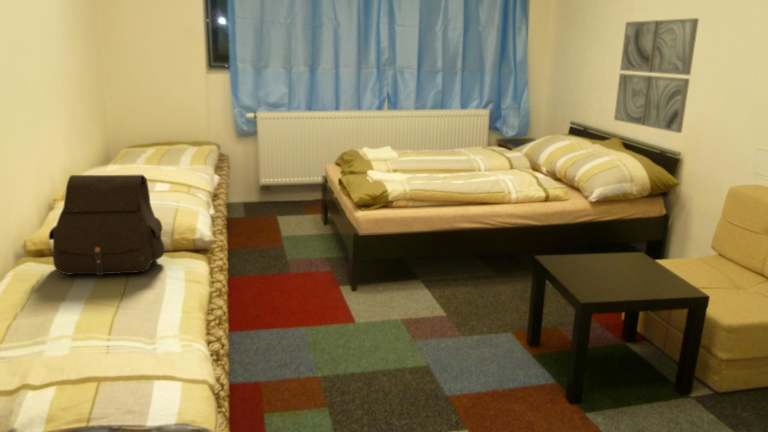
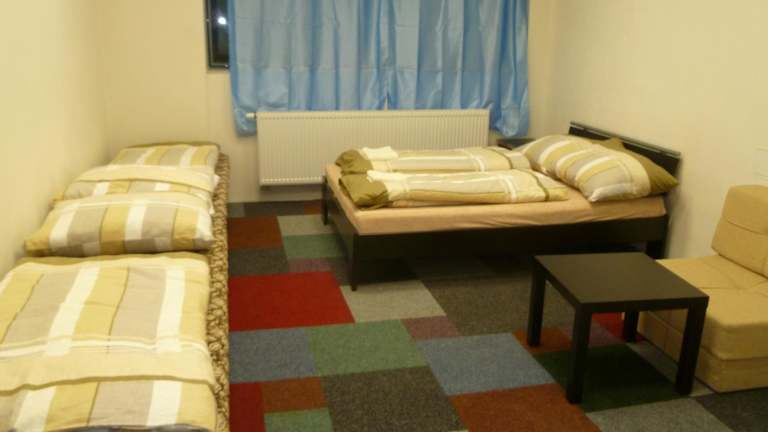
- wall art (652, 72)
- satchel (109, 220)
